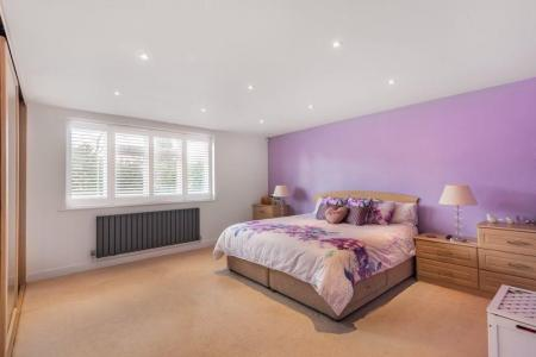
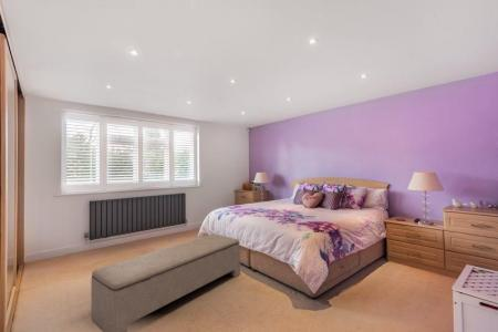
+ bench (178, 272)
